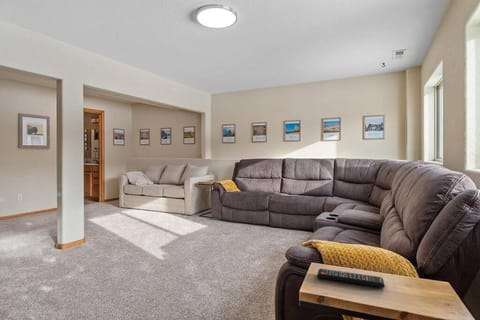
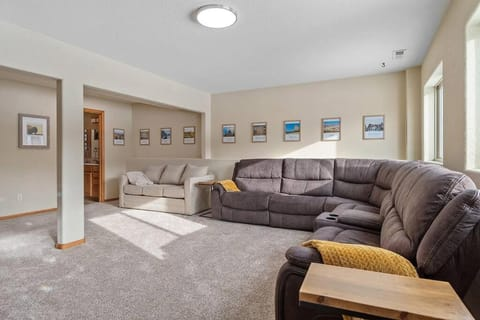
- remote control (349, 278)
